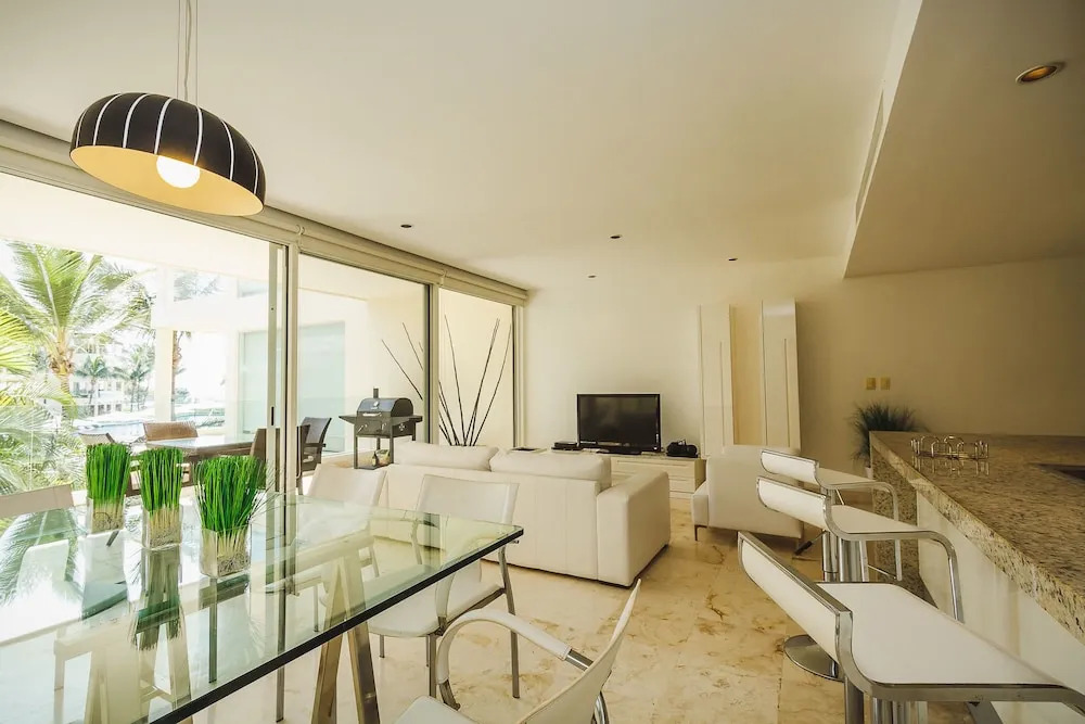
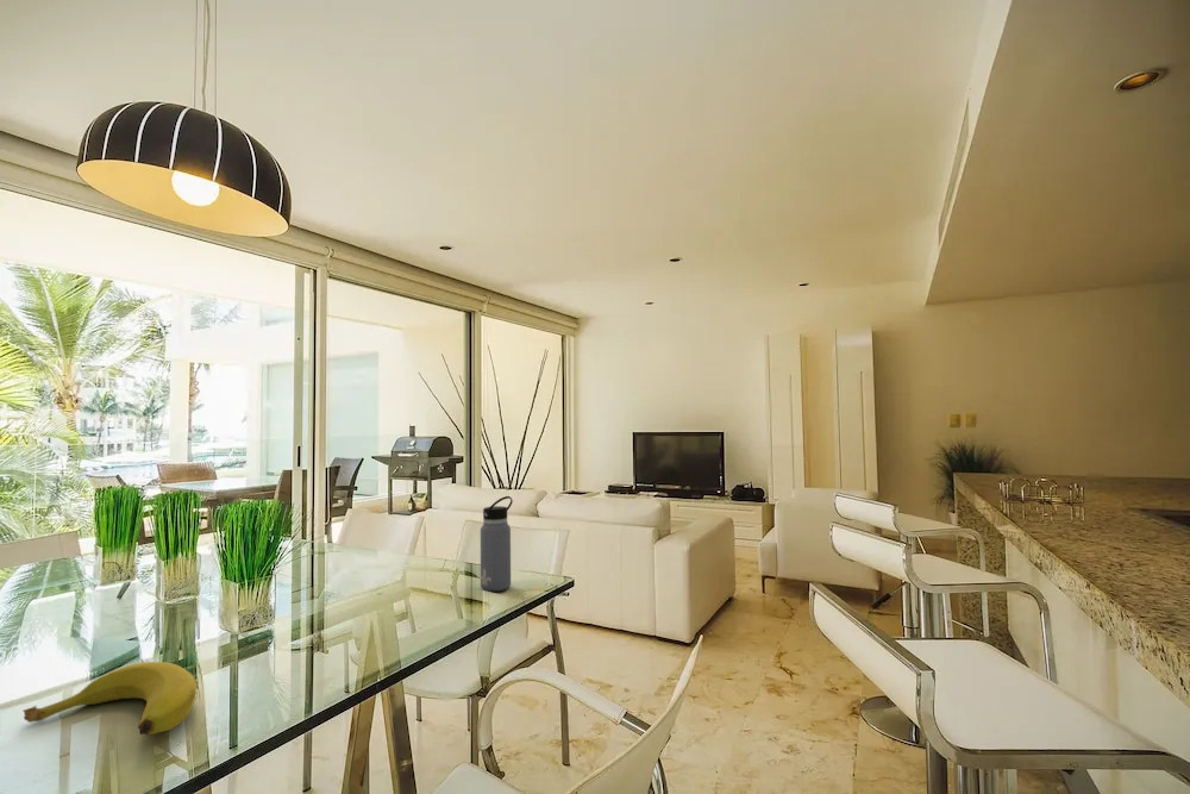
+ banana (129, 698)
+ water bottle (496, 540)
